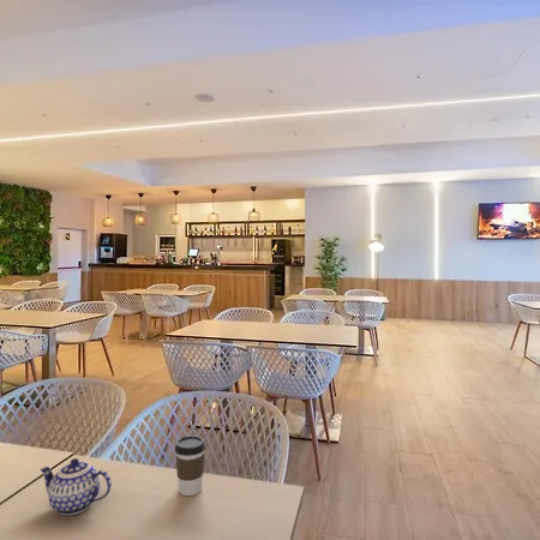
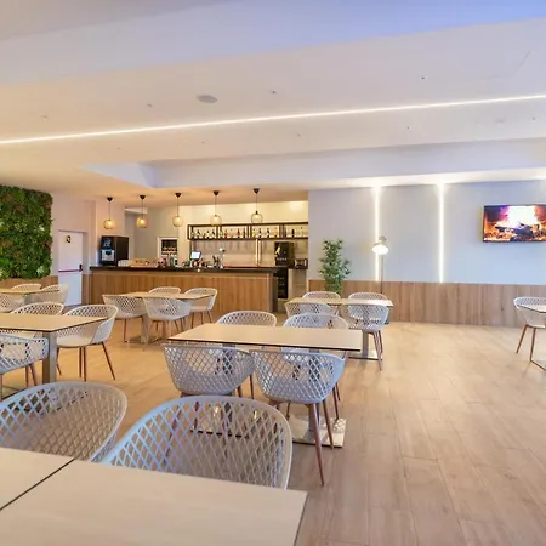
- teapot (74, 482)
- coffee cup (190, 464)
